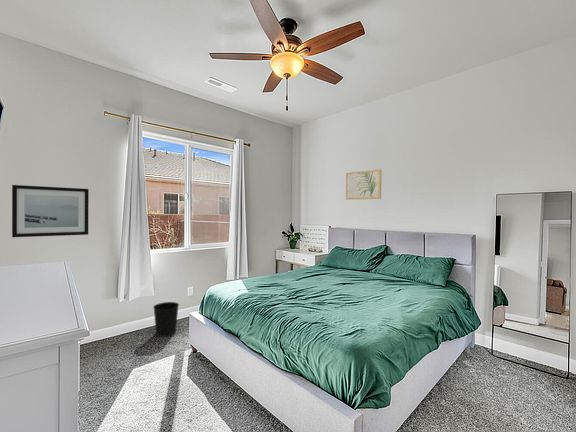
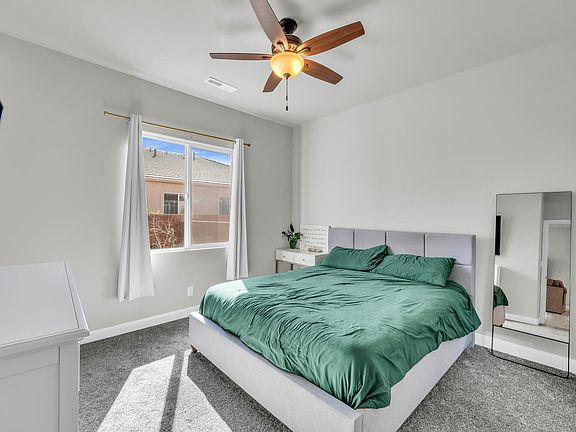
- wall art (52, 211)
- wastebasket (166, 319)
- wall art (362, 185)
